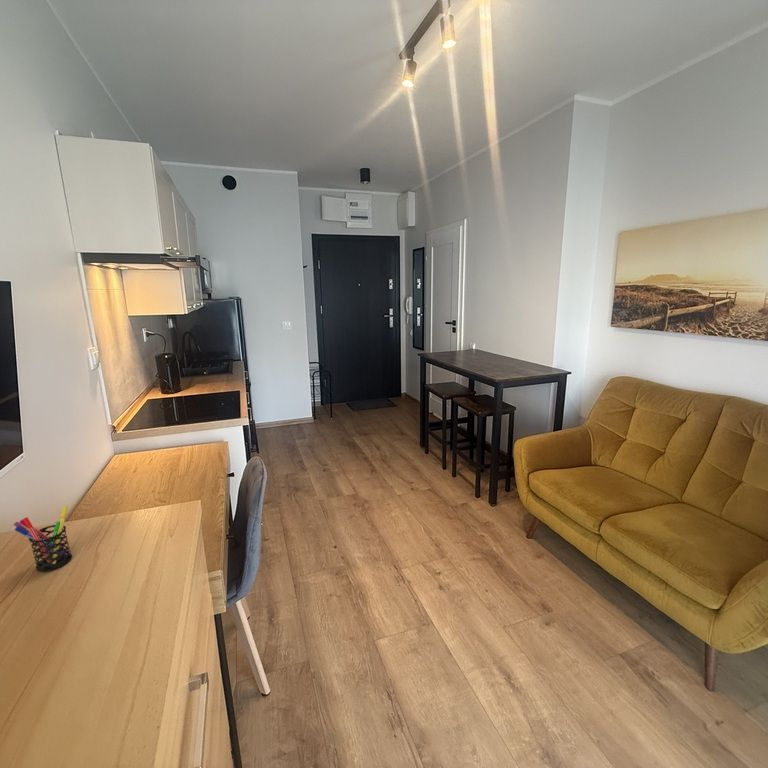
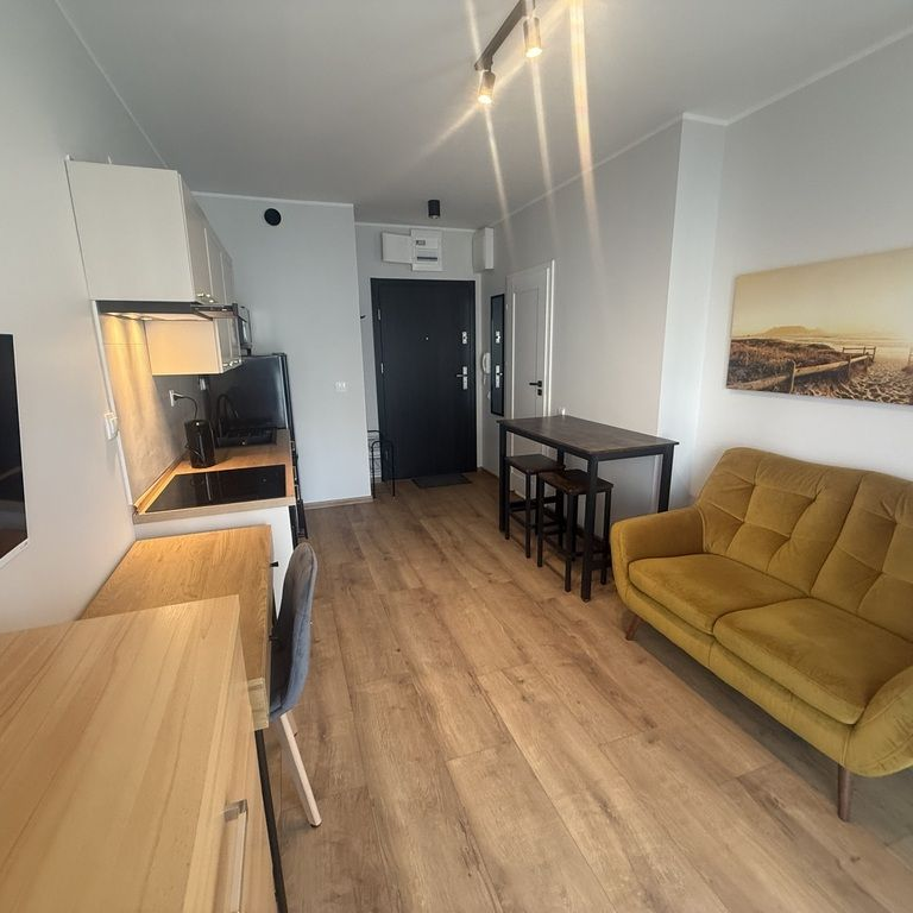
- pen holder (49, 538)
